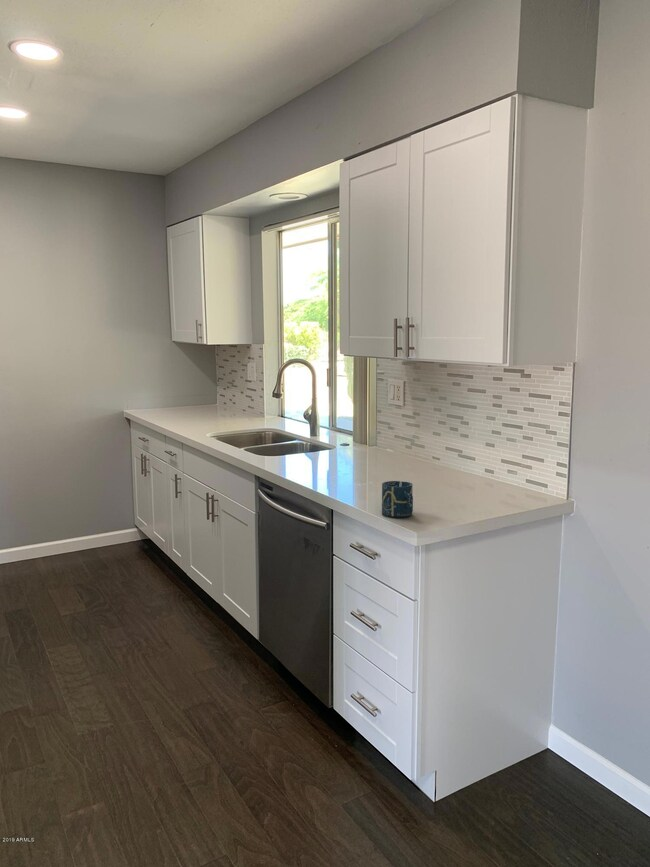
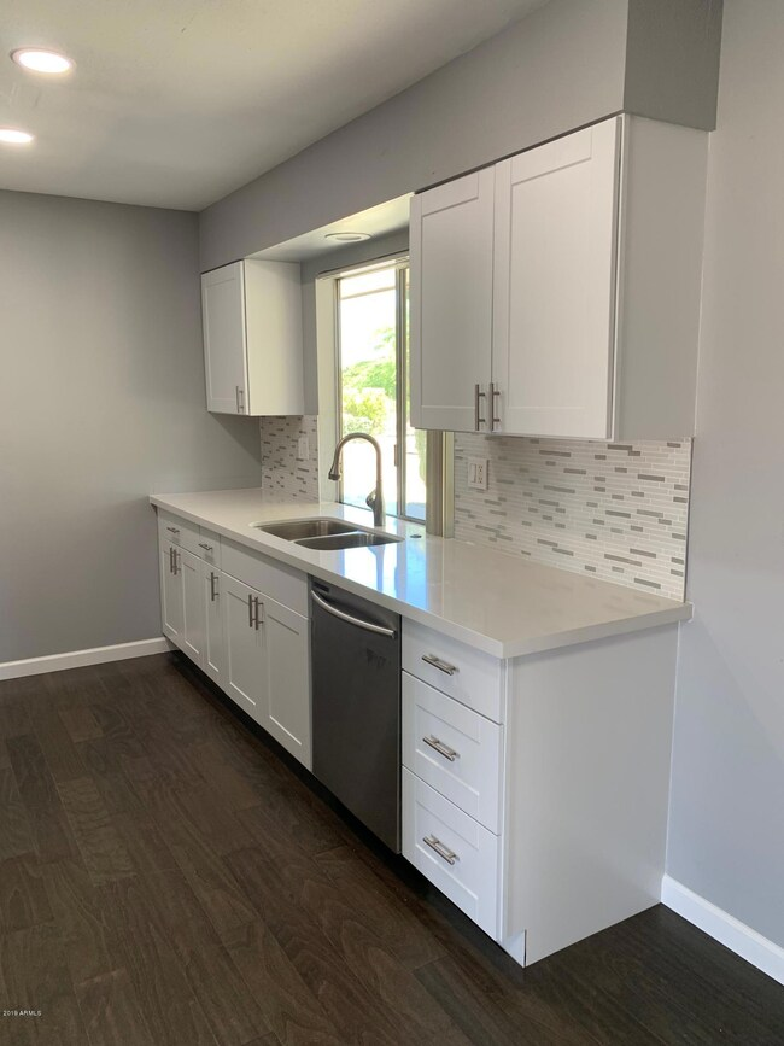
- cup (399, 500)
